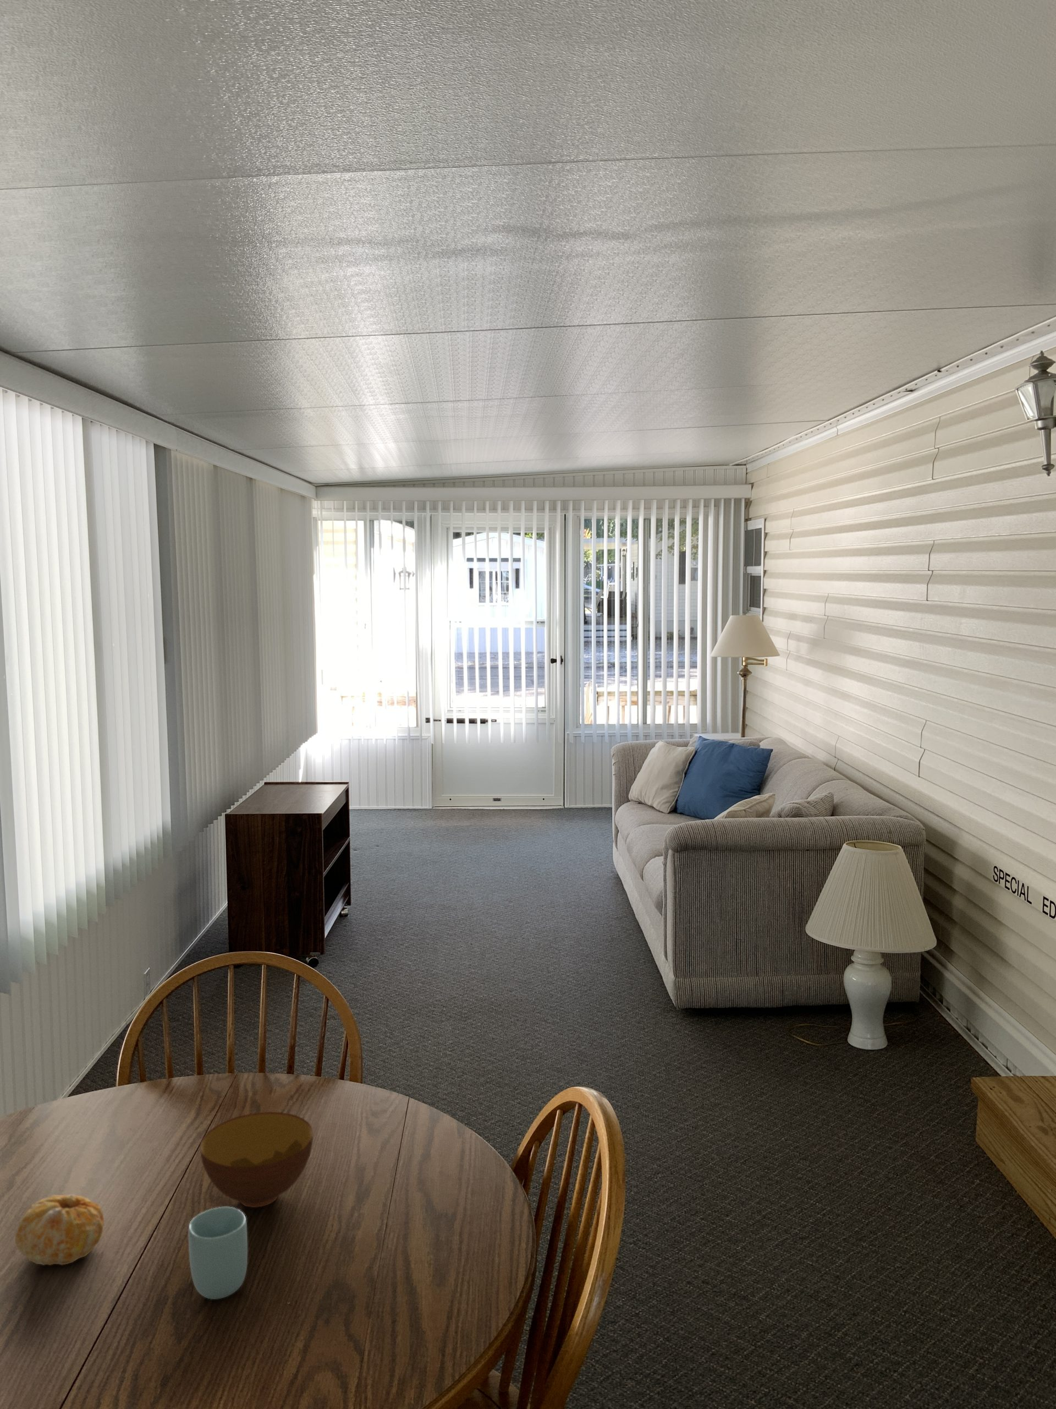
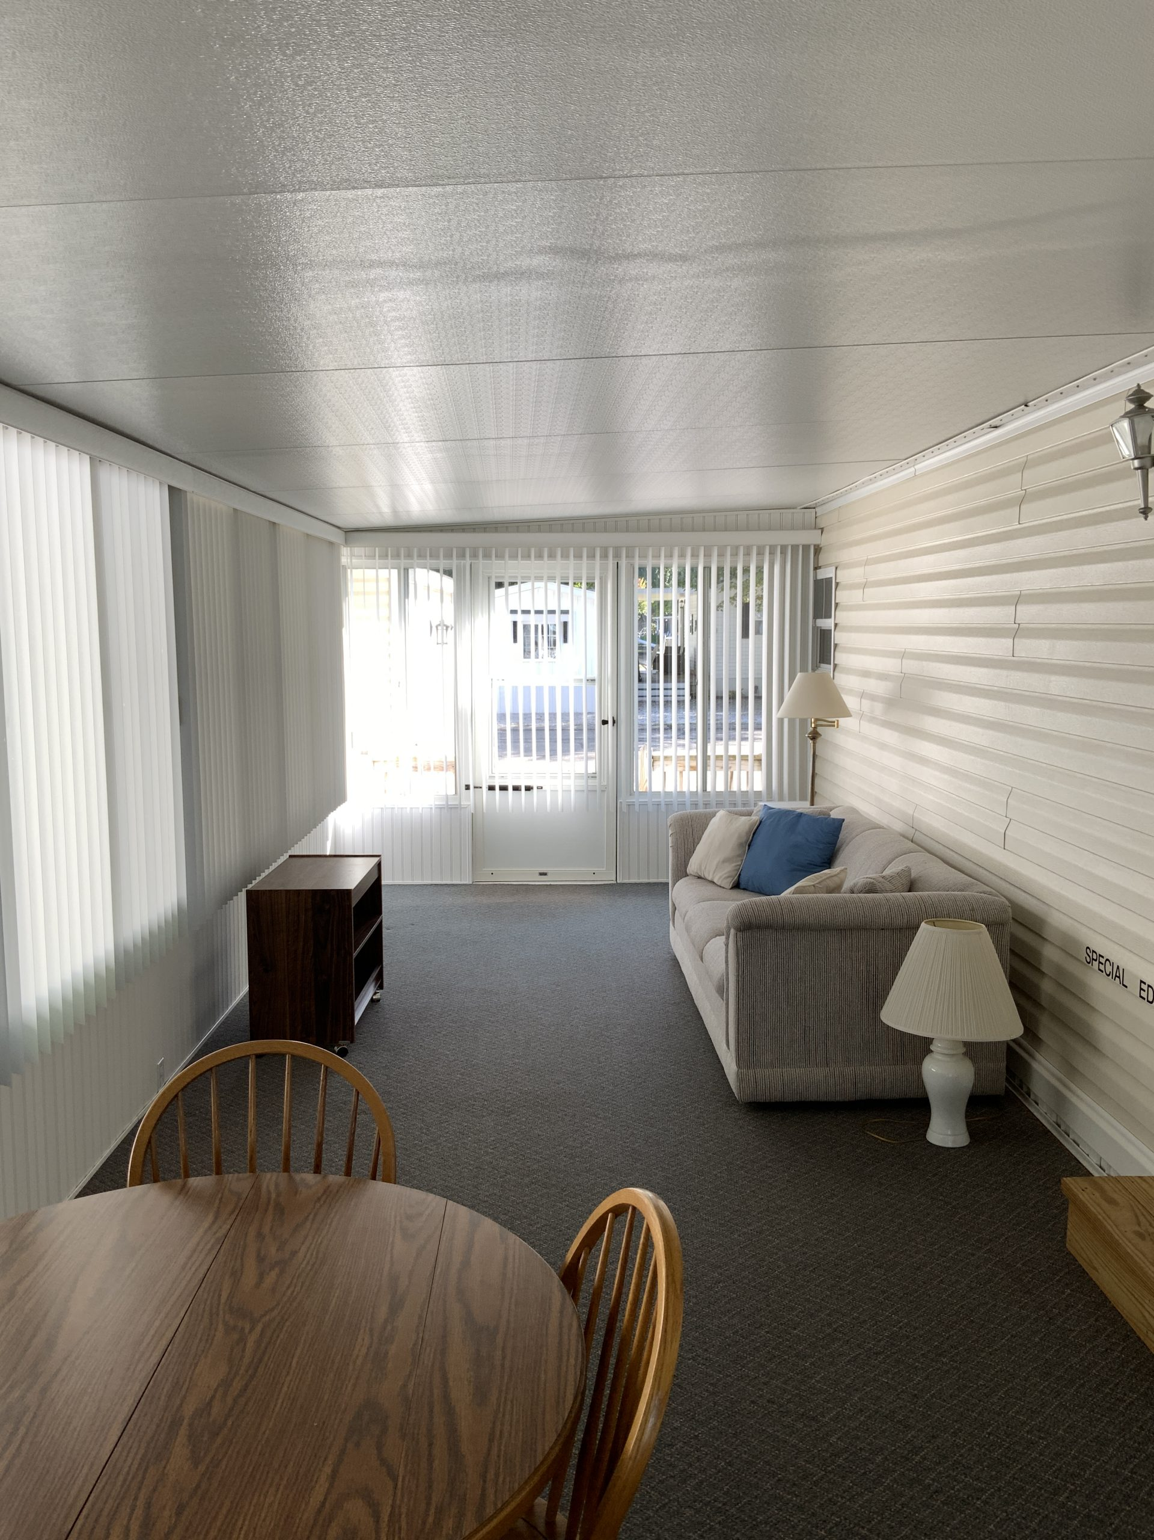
- cup (219, 1256)
- bowl (258, 1167)
- fruit (60, 1227)
